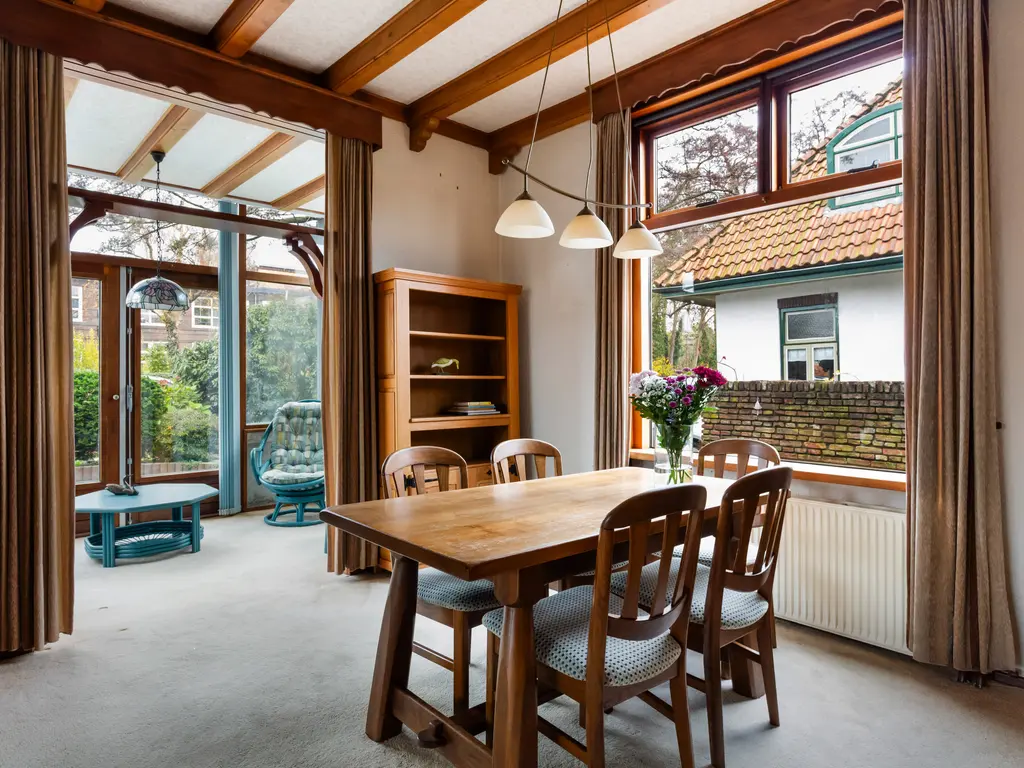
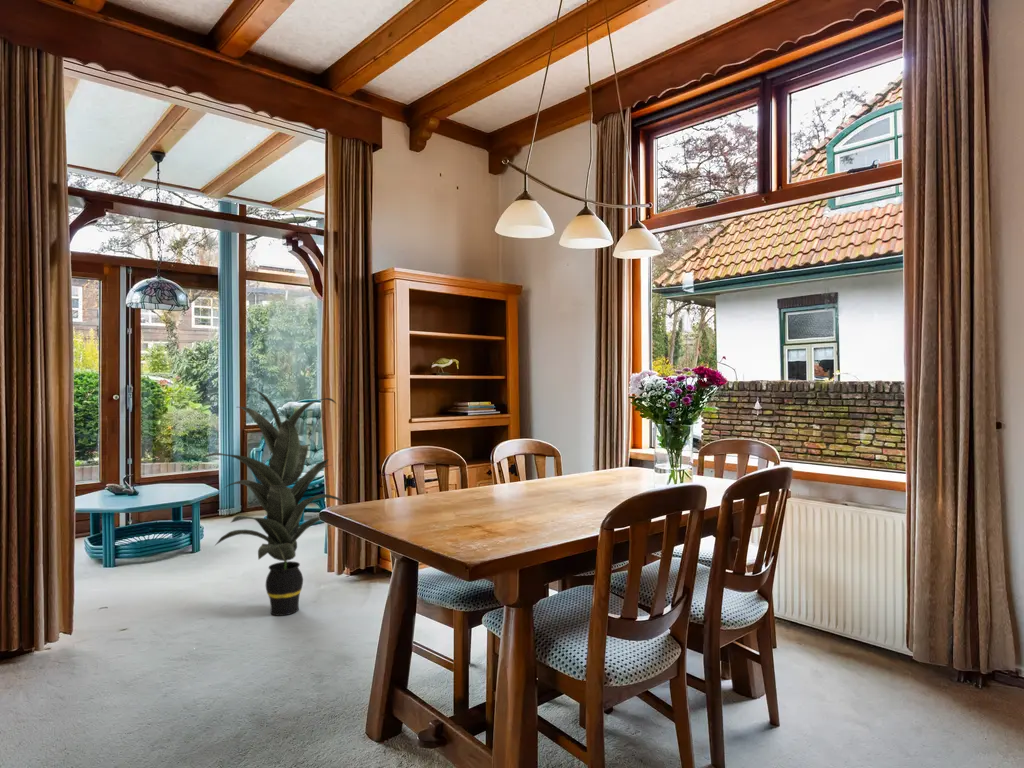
+ indoor plant (275, 499)
